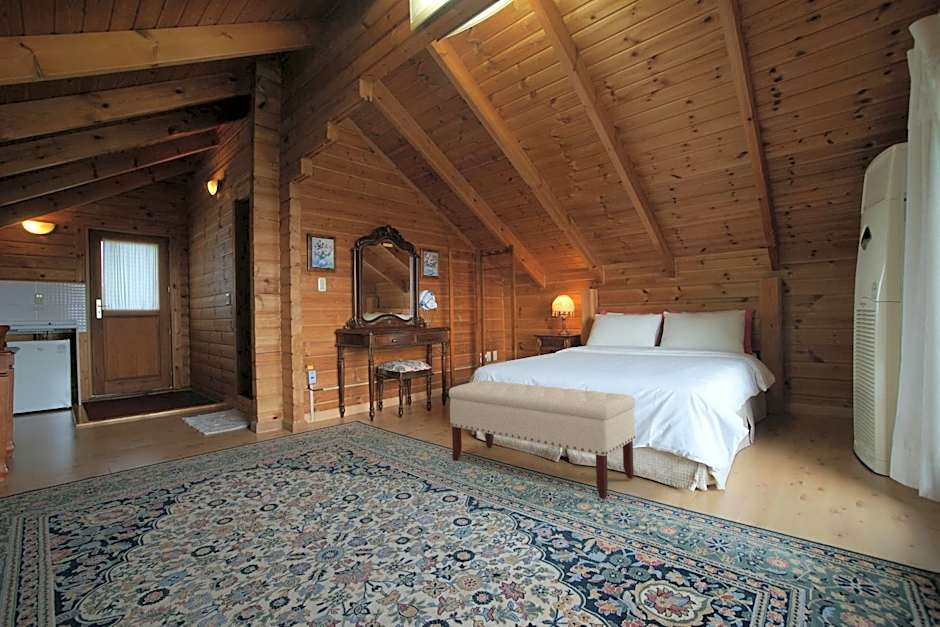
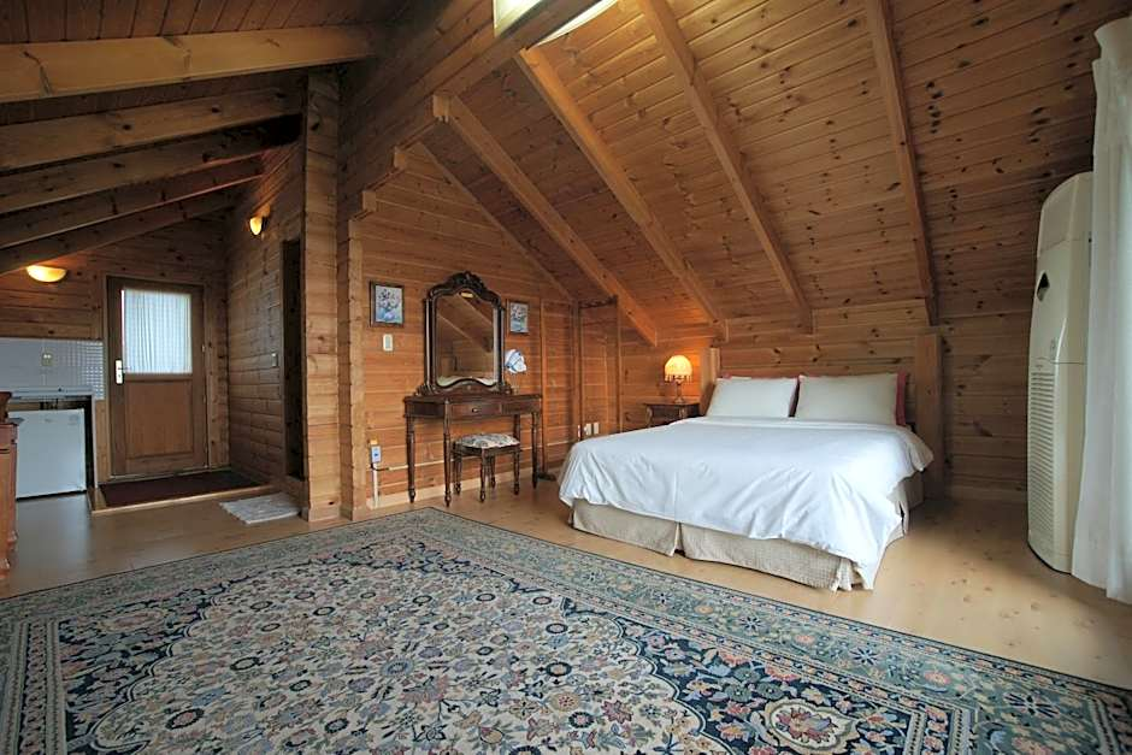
- bench (535, 429)
